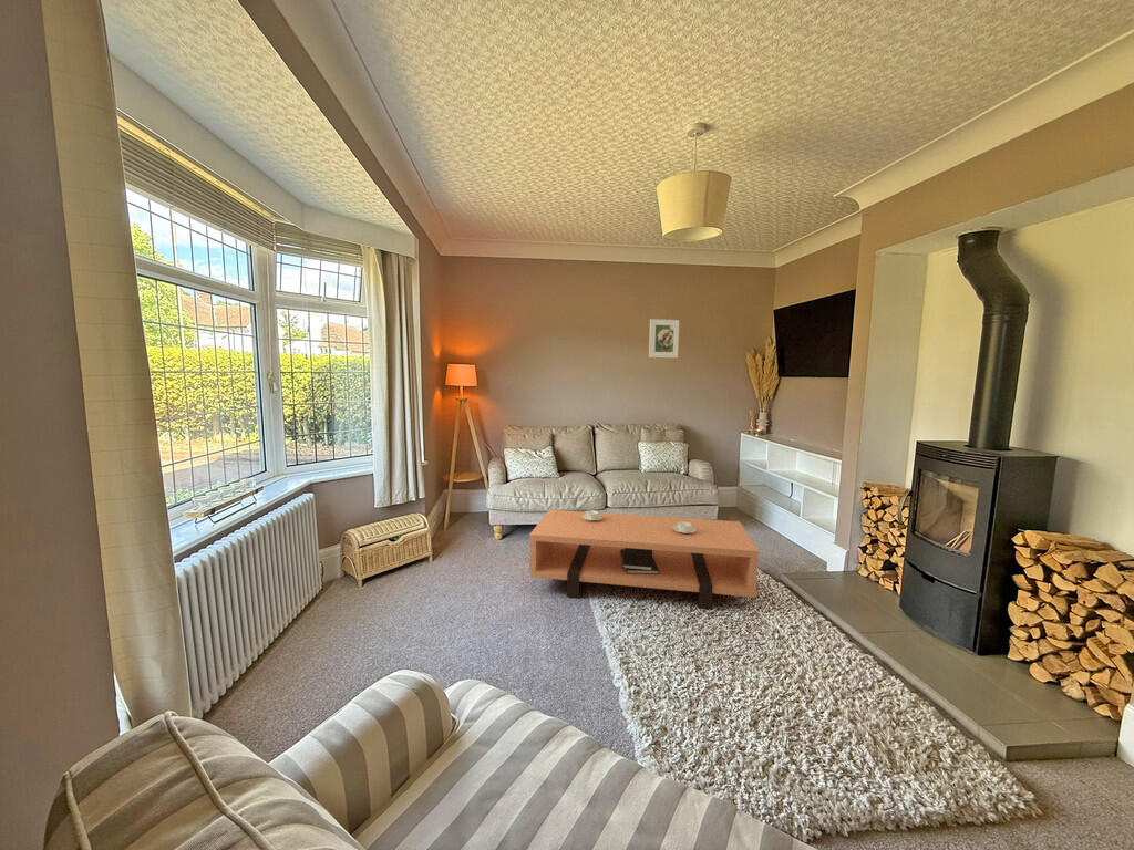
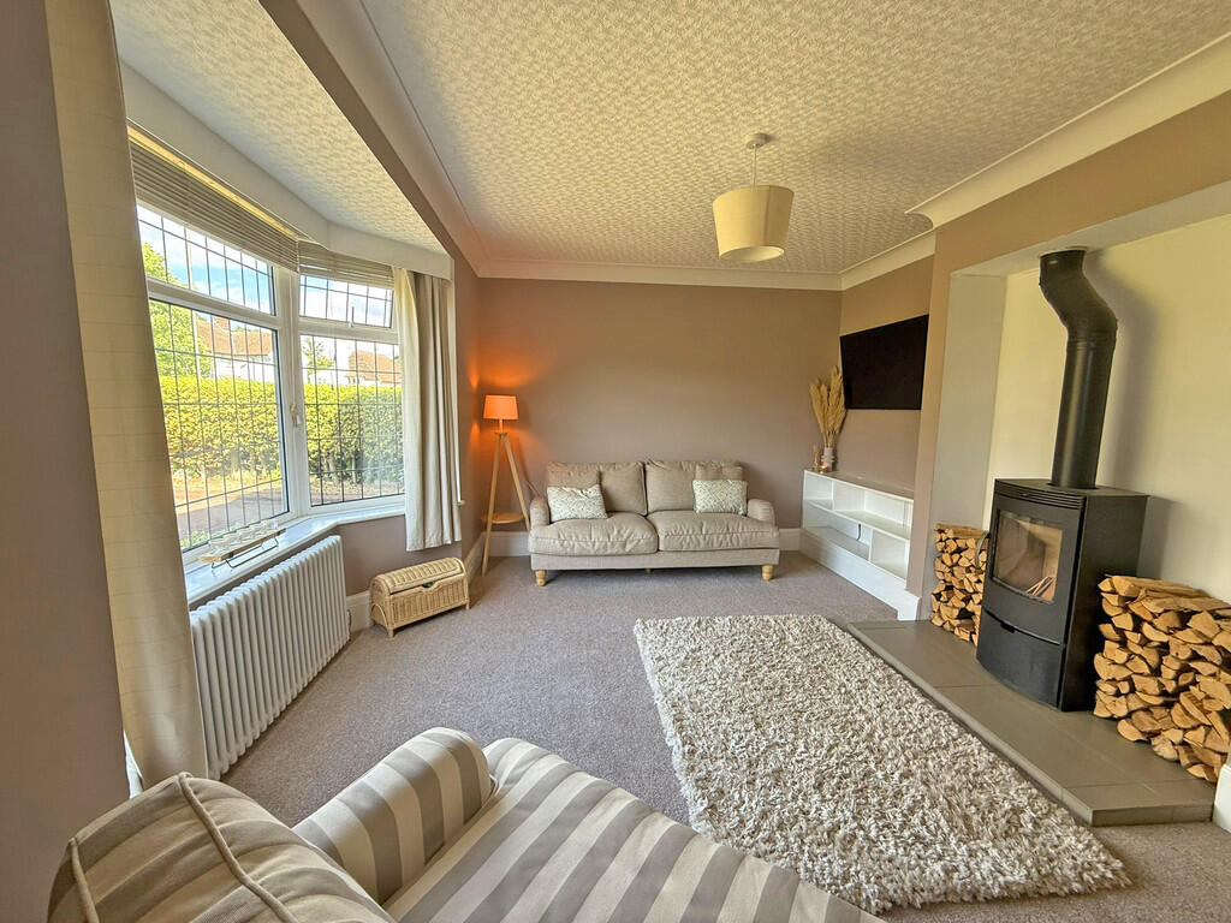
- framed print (663, 339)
- coffee table (639, 551)
